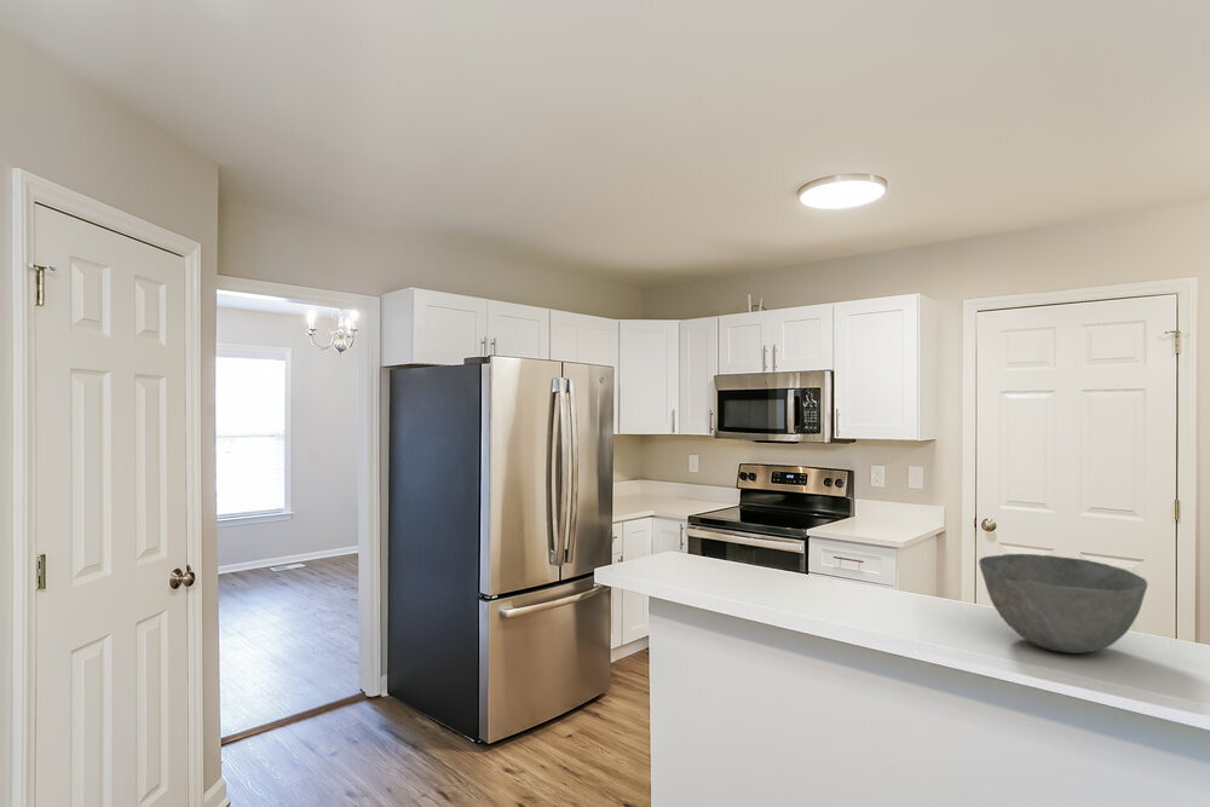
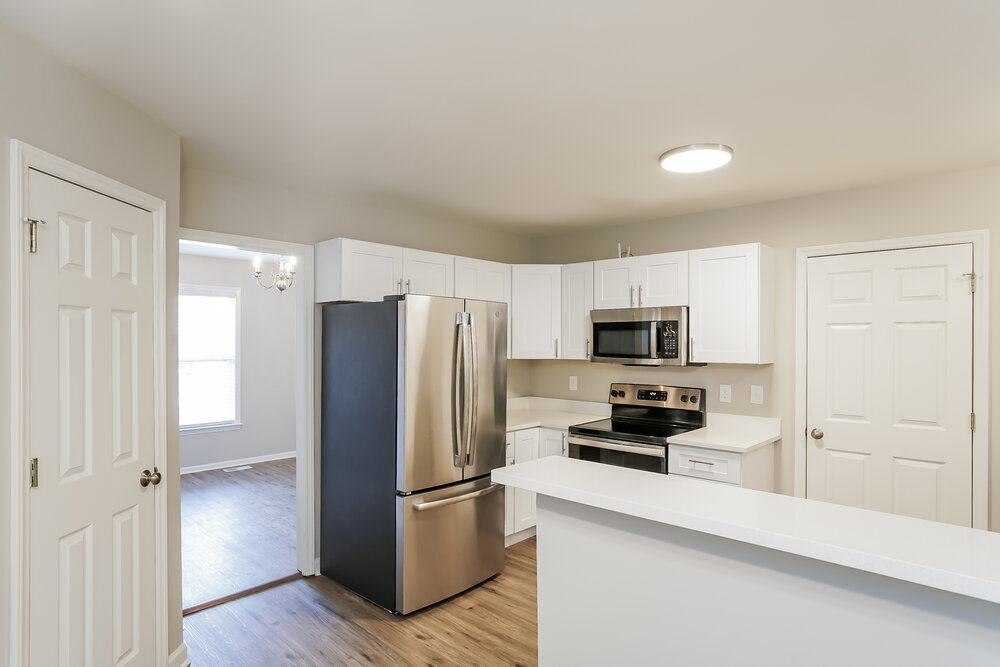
- bowl (1058, 606)
